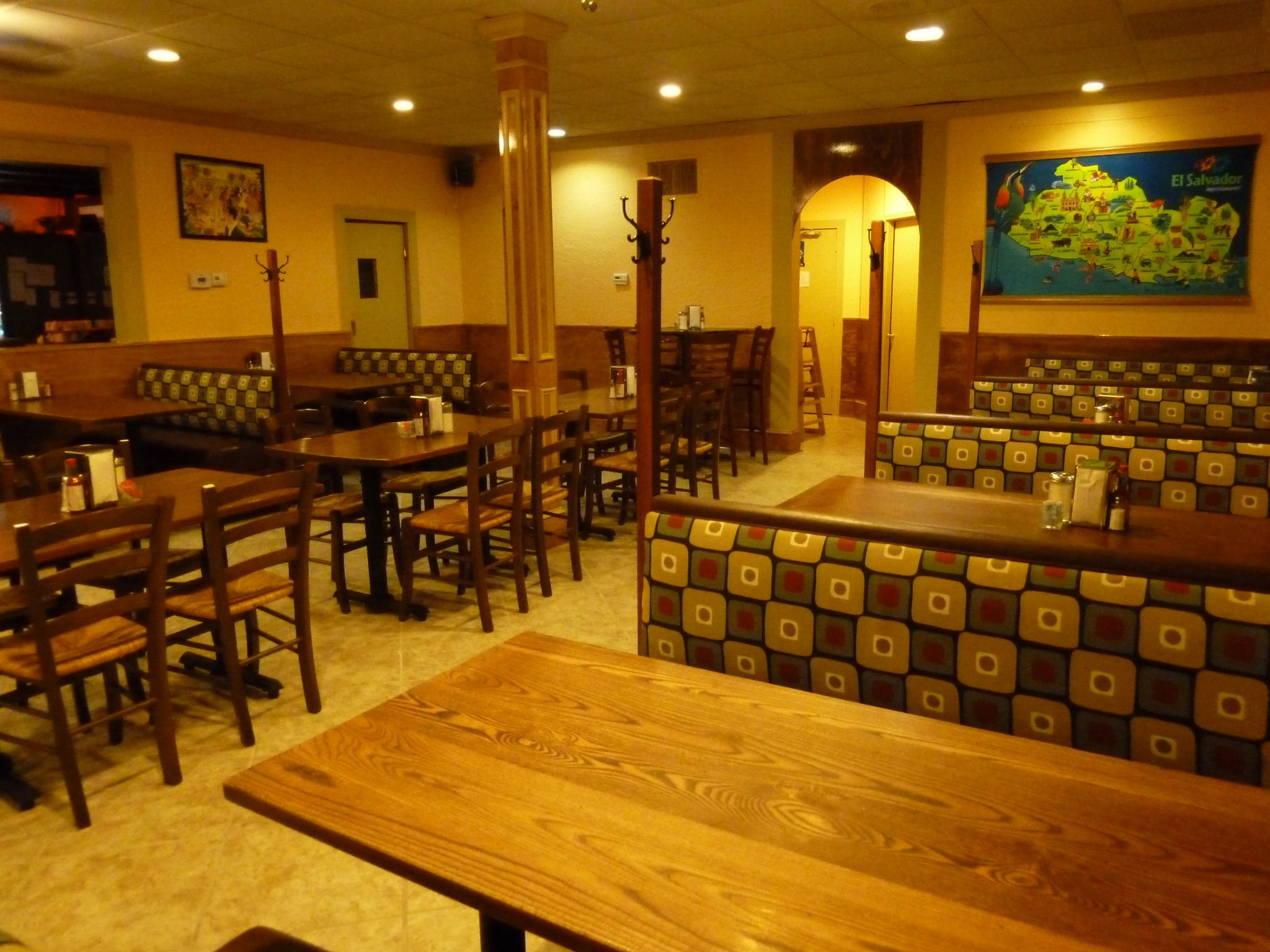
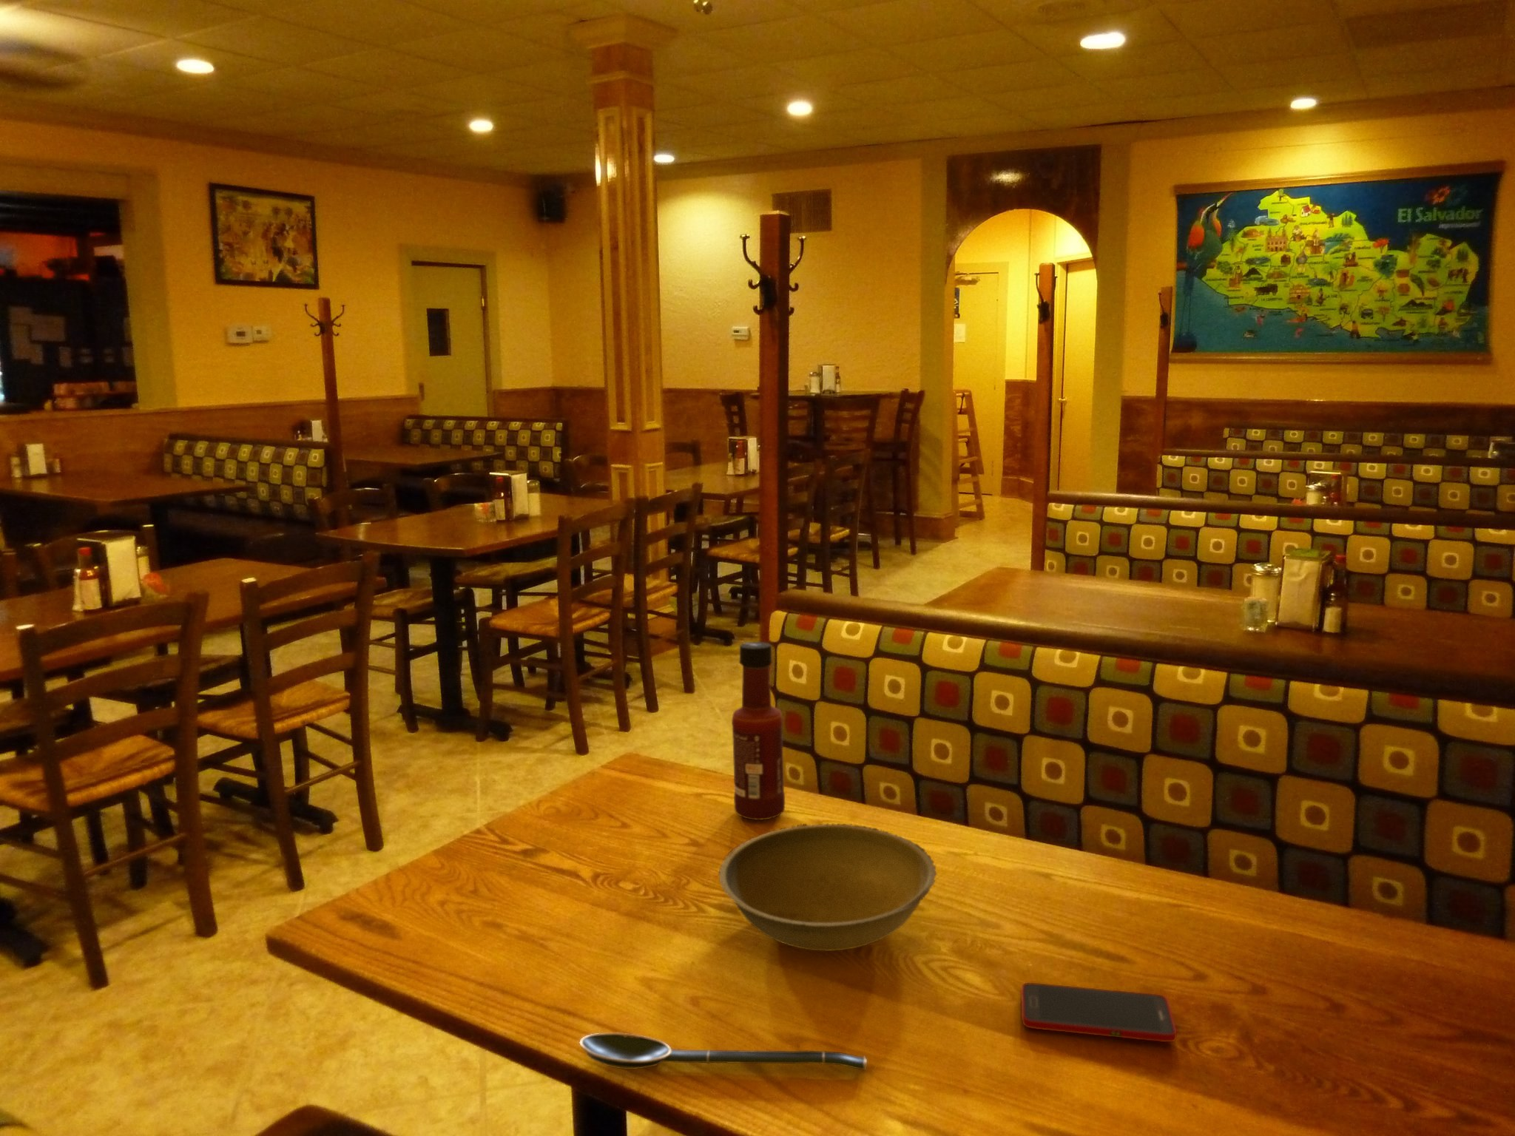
+ spoon (722, 1057)
+ tabasco sauce (758, 729)
+ bowl (827, 895)
+ cell phone (1095, 1012)
